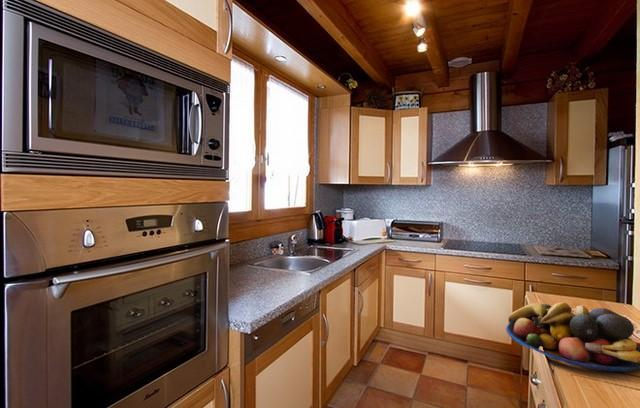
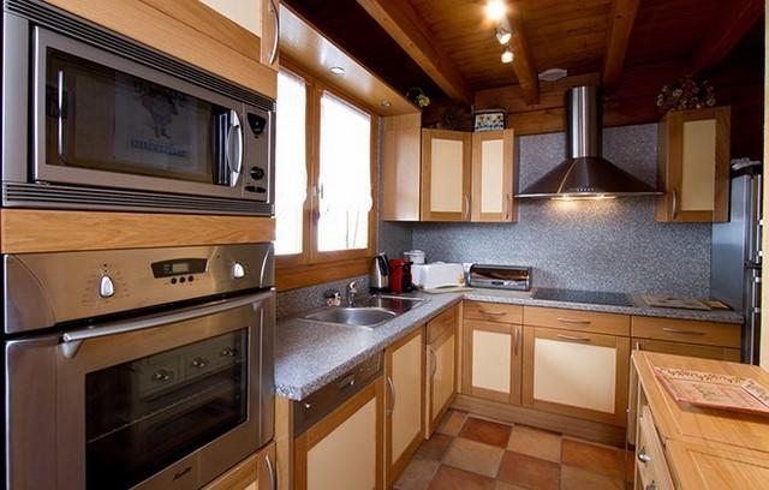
- fruit bowl (569, 322)
